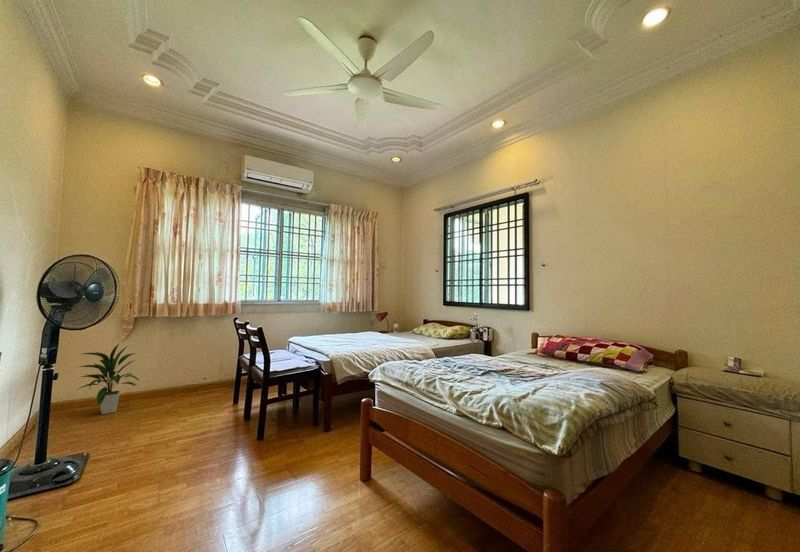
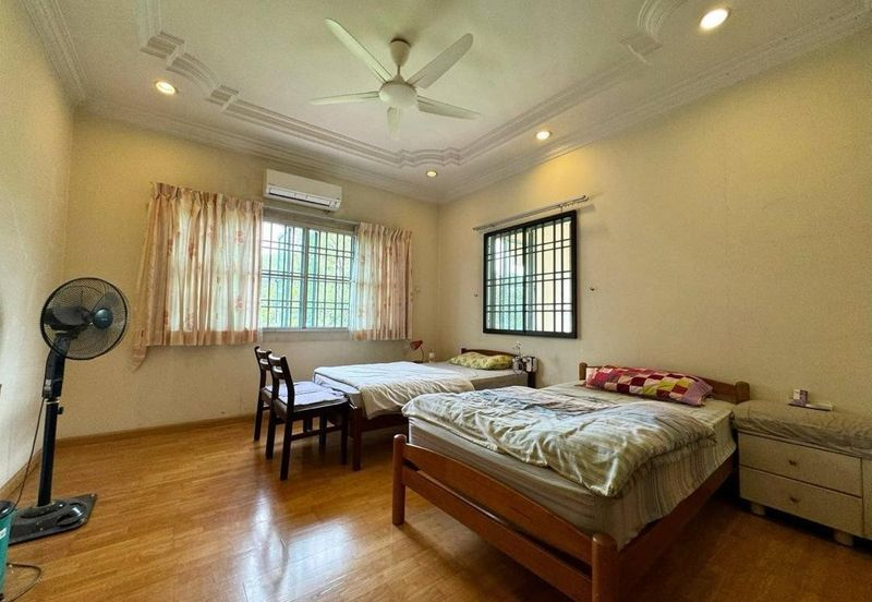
- indoor plant (107, 377)
